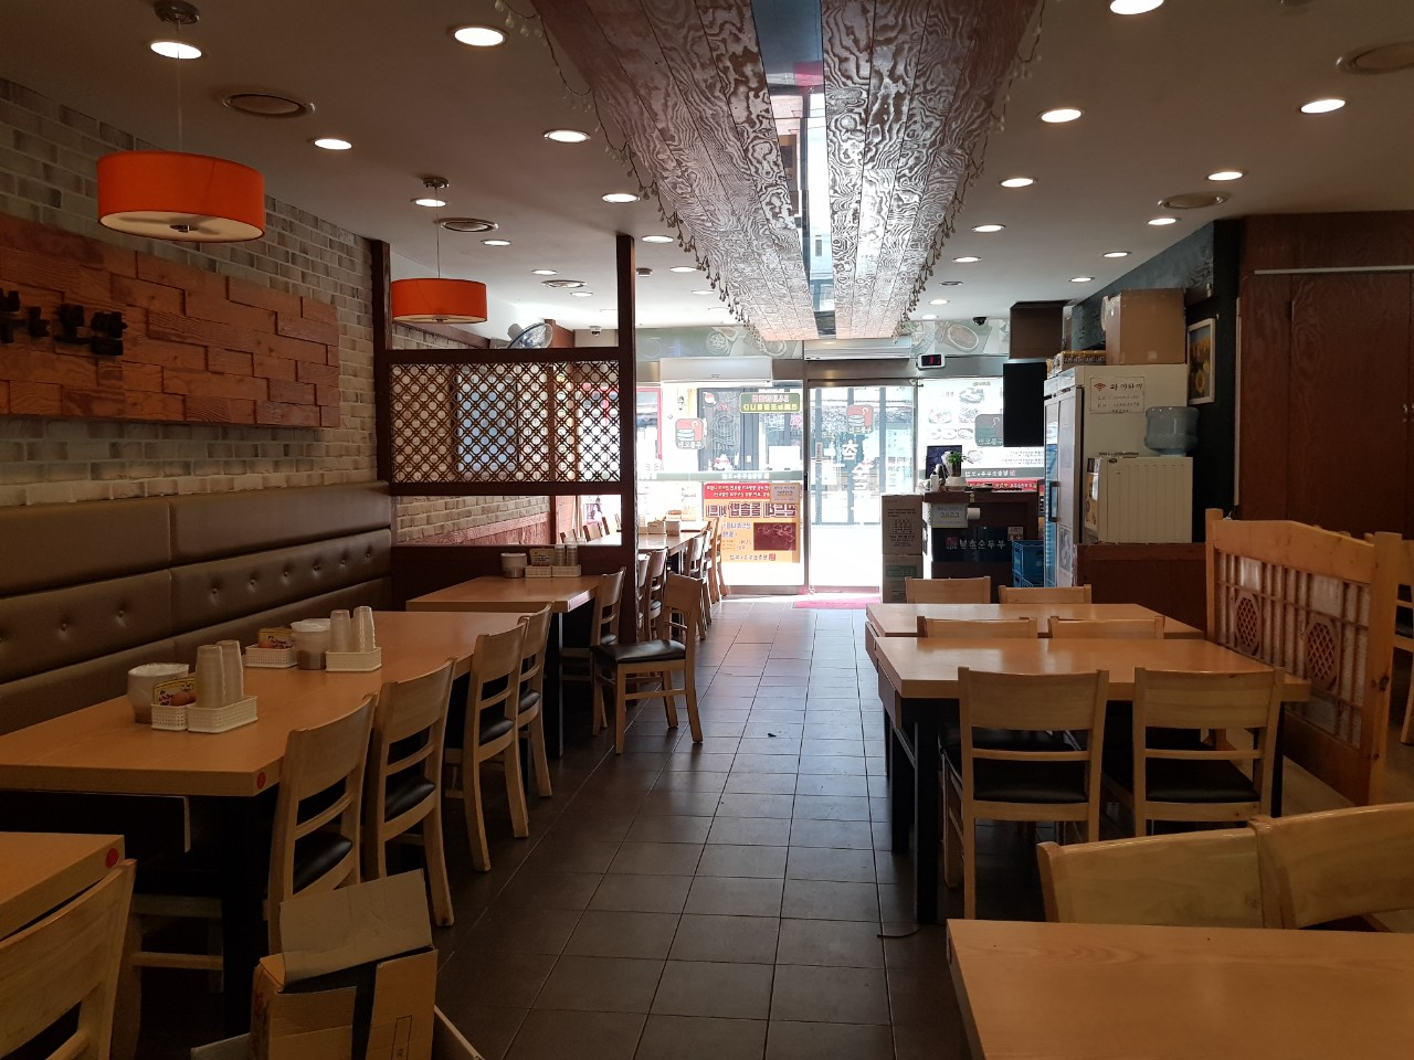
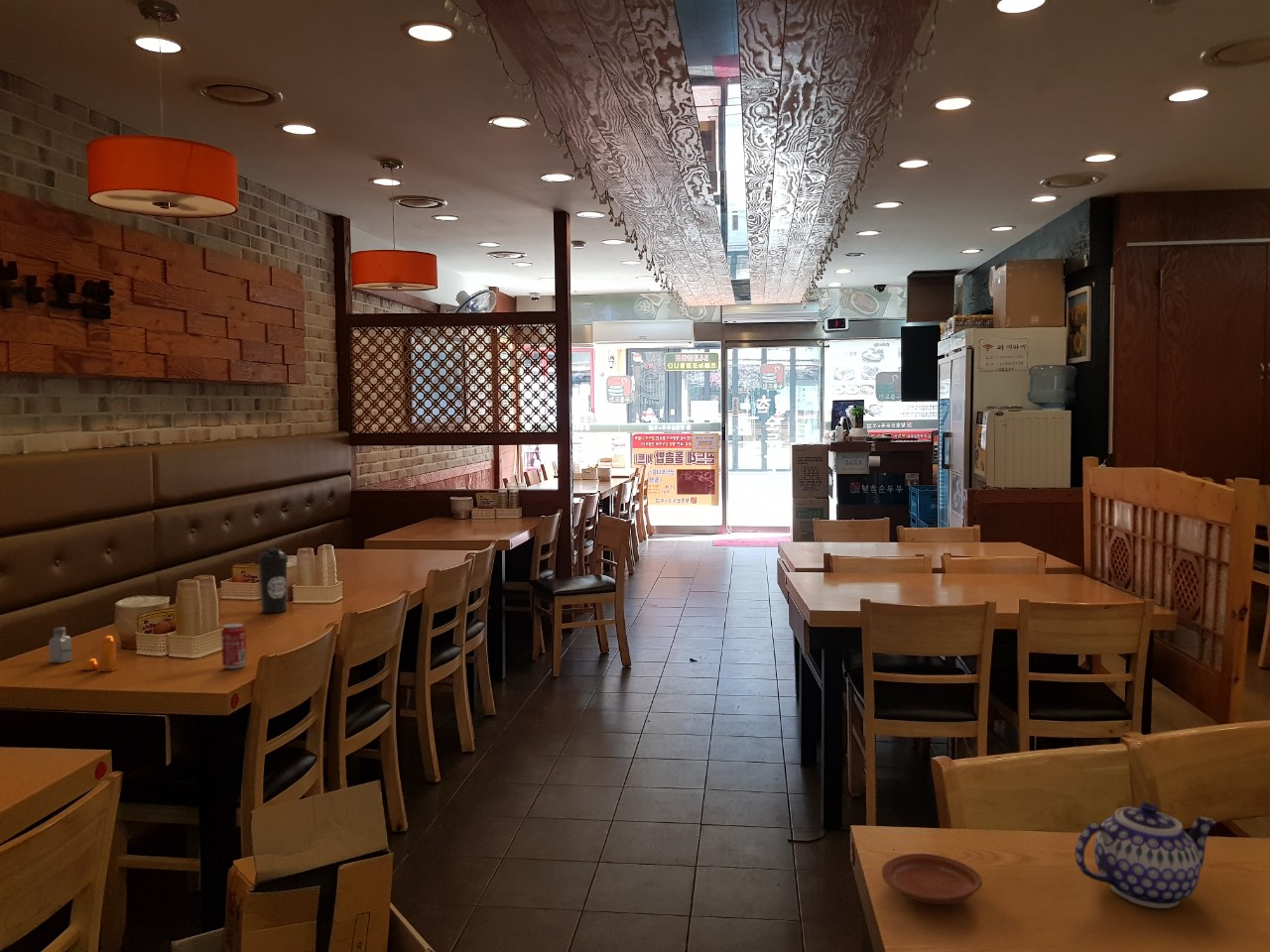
+ beverage can (233, 646)
+ water bottle (273, 579)
+ plate (930, 883)
+ pepper shaker (99, 652)
+ saltshaker (60, 644)
+ teapot (1146, 847)
